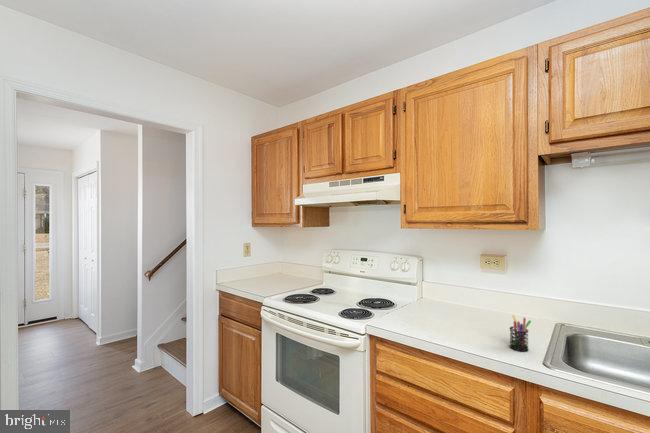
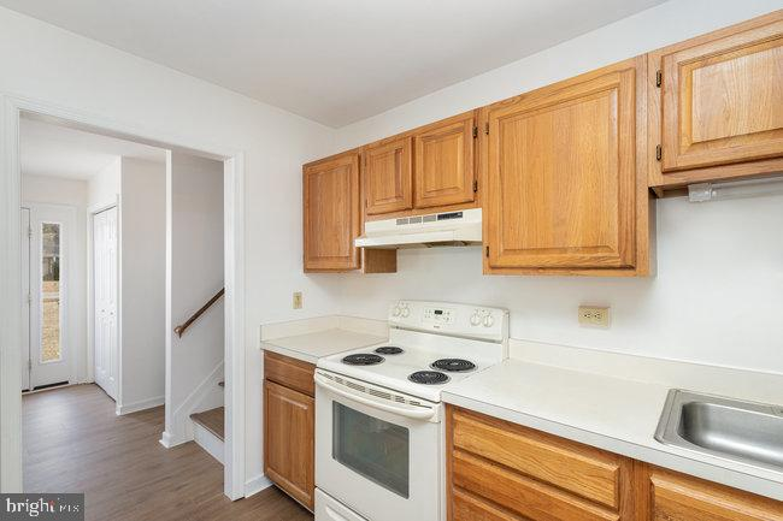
- pen holder (521, 332)
